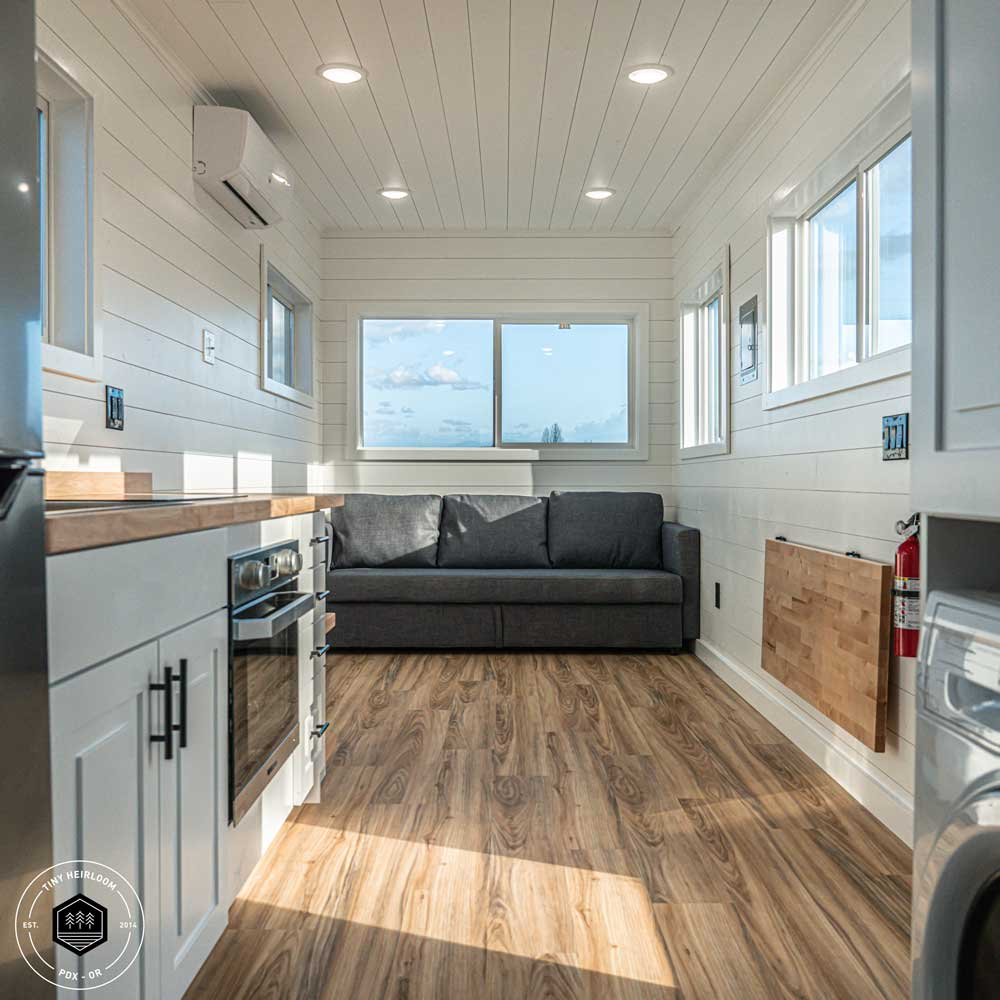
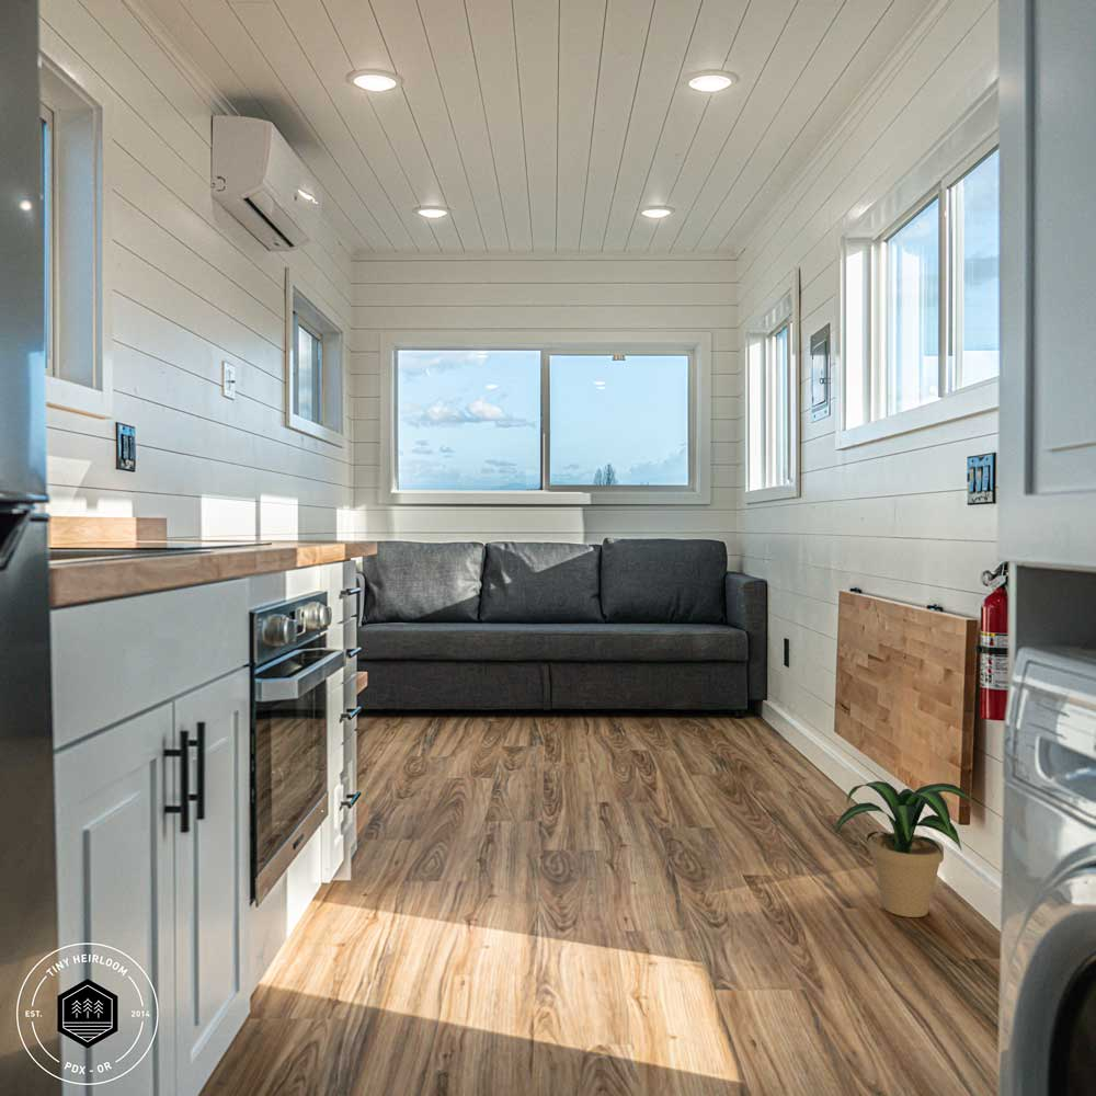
+ potted plant (906, 846)
